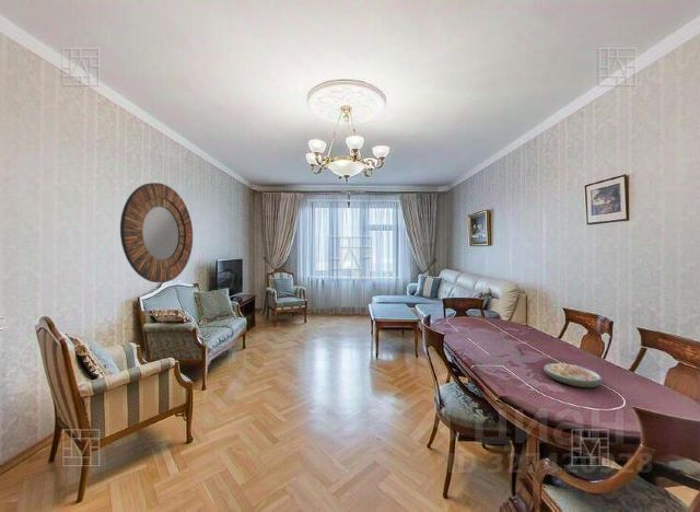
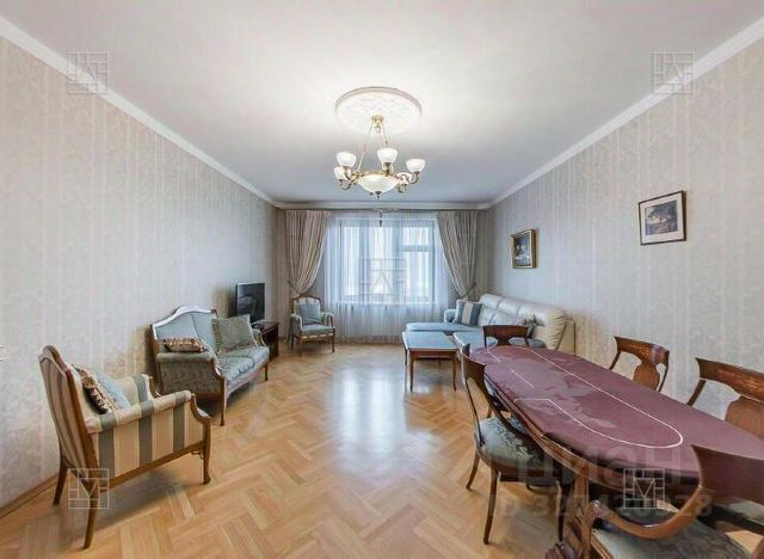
- soup (571, 372)
- home mirror (162, 233)
